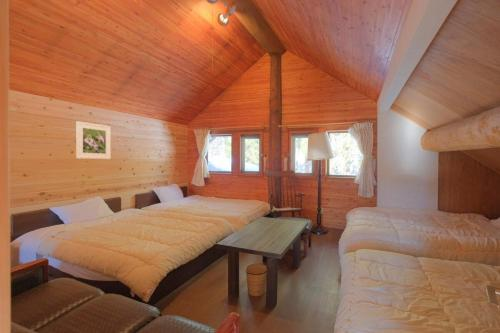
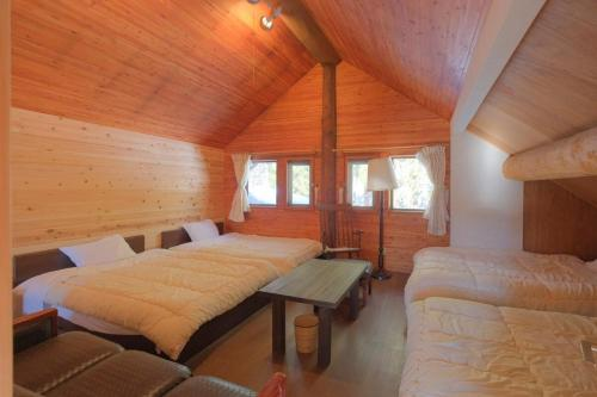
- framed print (94, 141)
